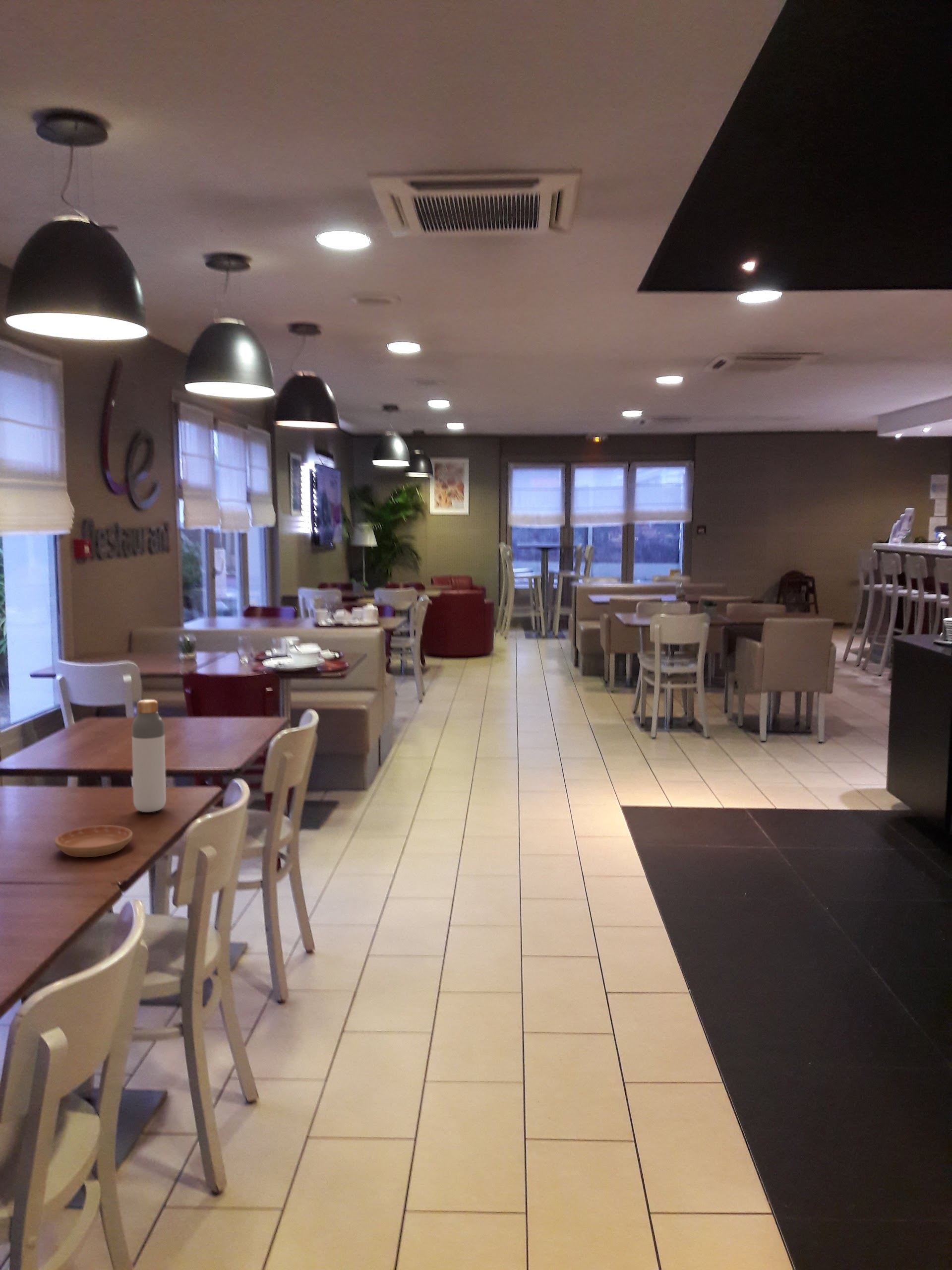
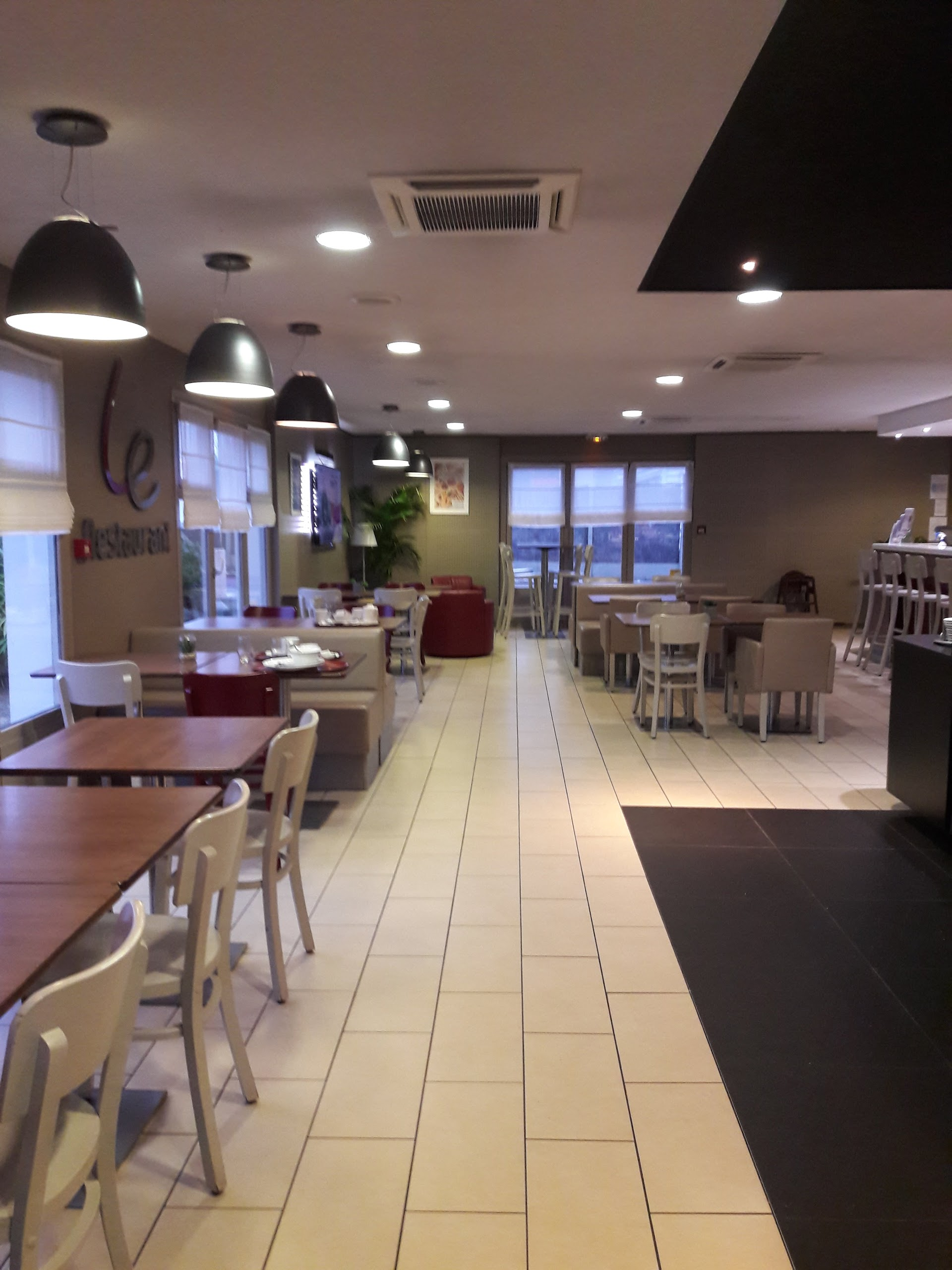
- bottle (148, 755)
- saucer (94, 842)
